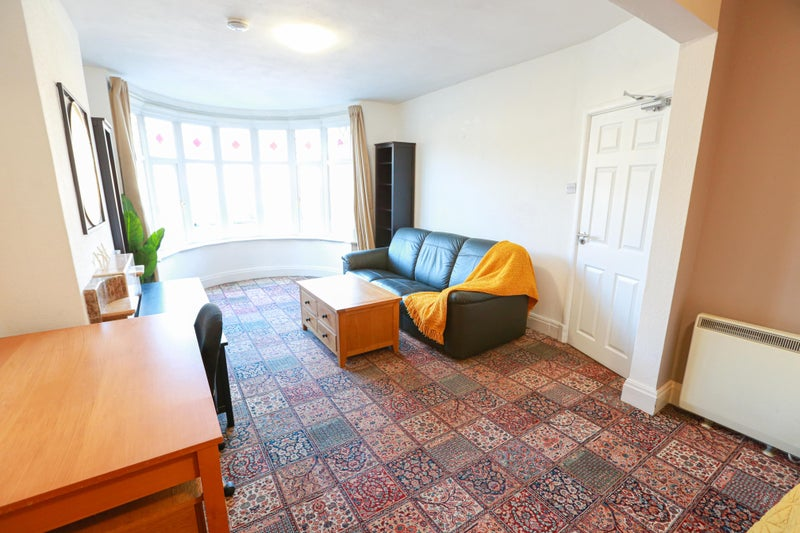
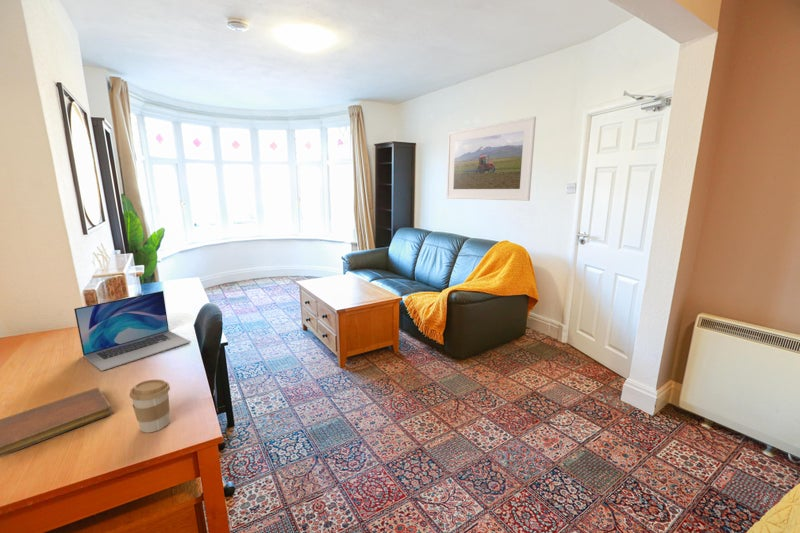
+ notebook (51, 418)
+ coffee cup (152, 404)
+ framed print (485, 163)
+ laptop (135, 326)
